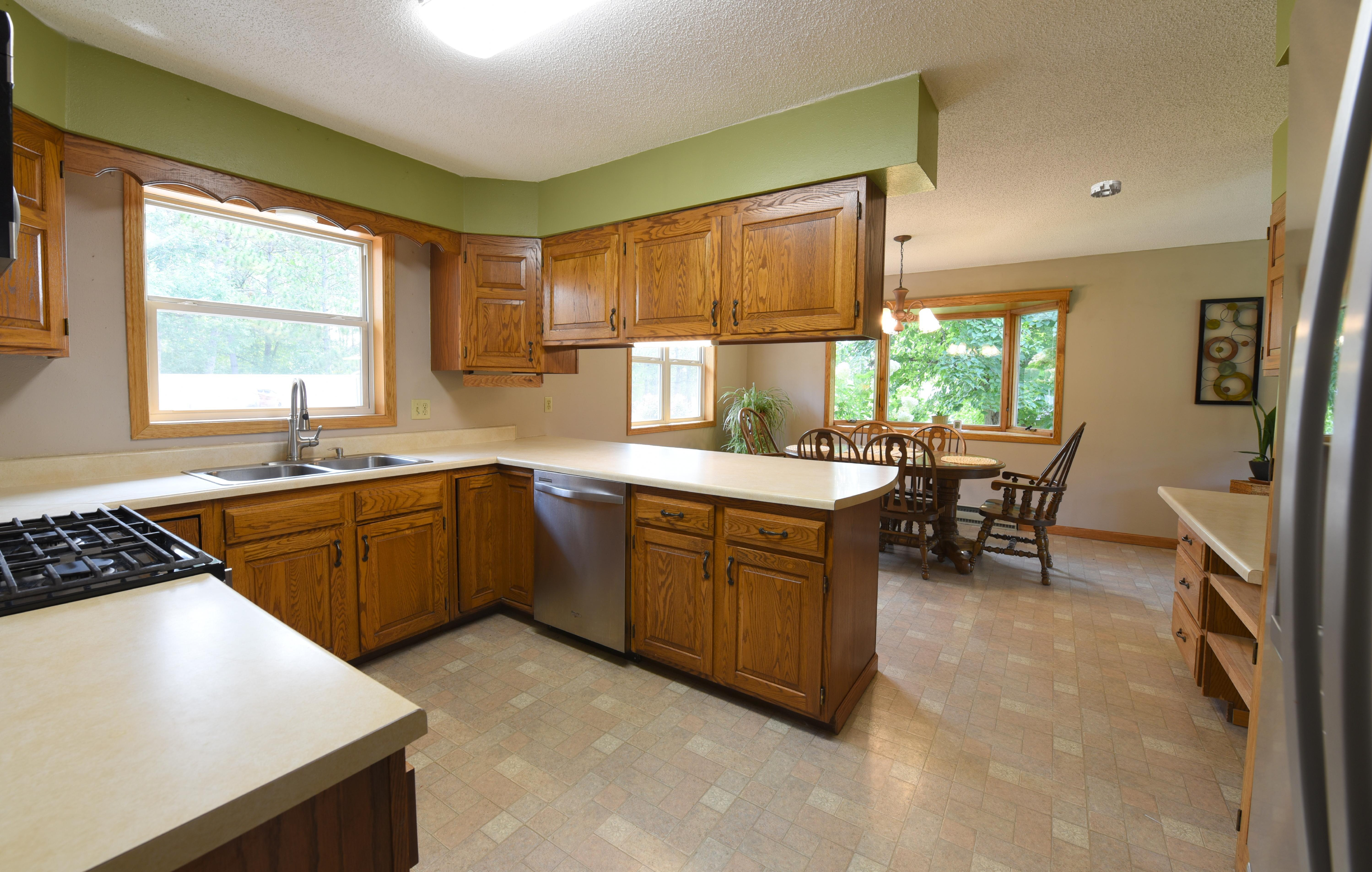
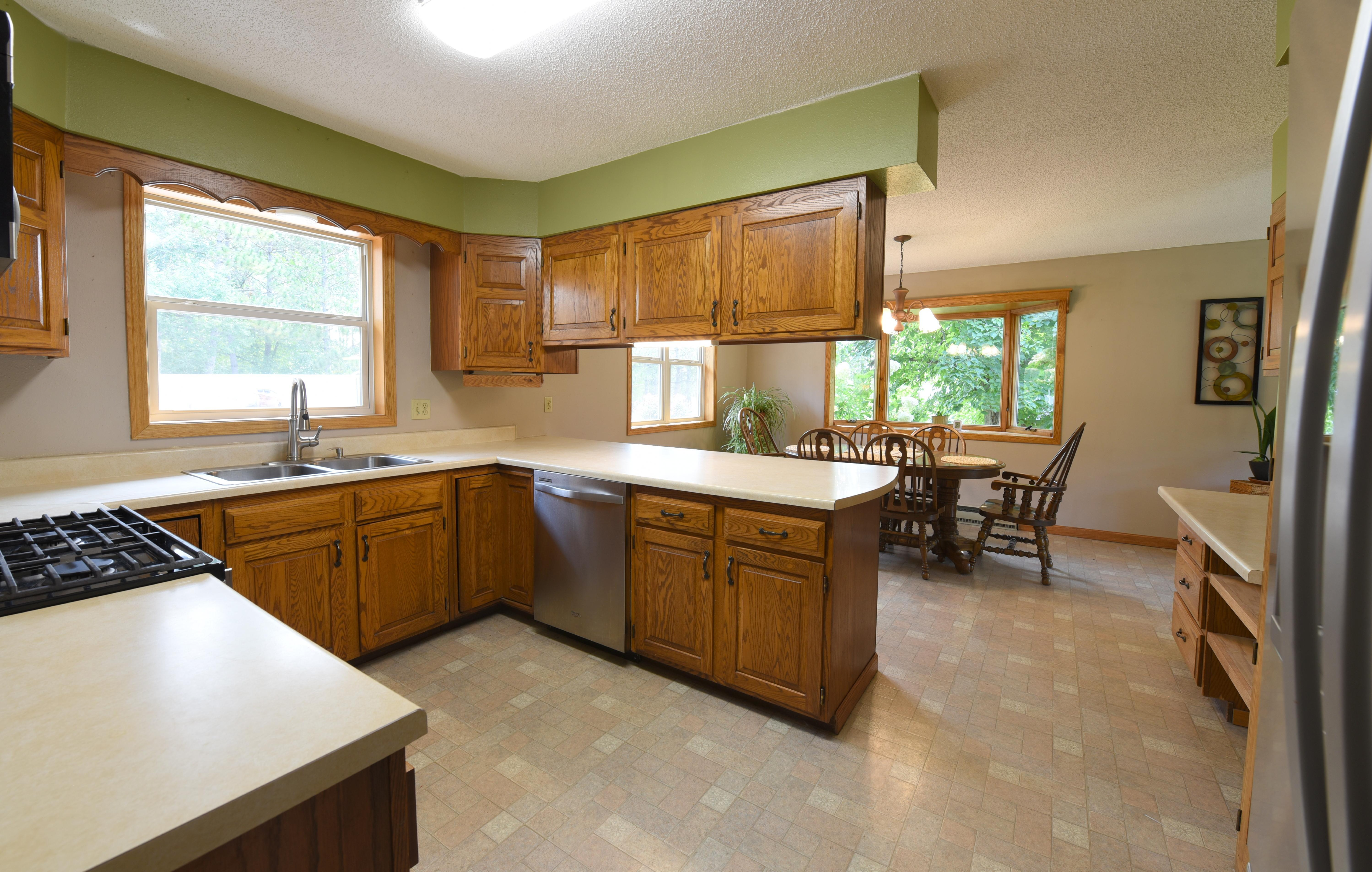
- smoke detector (1106, 188)
